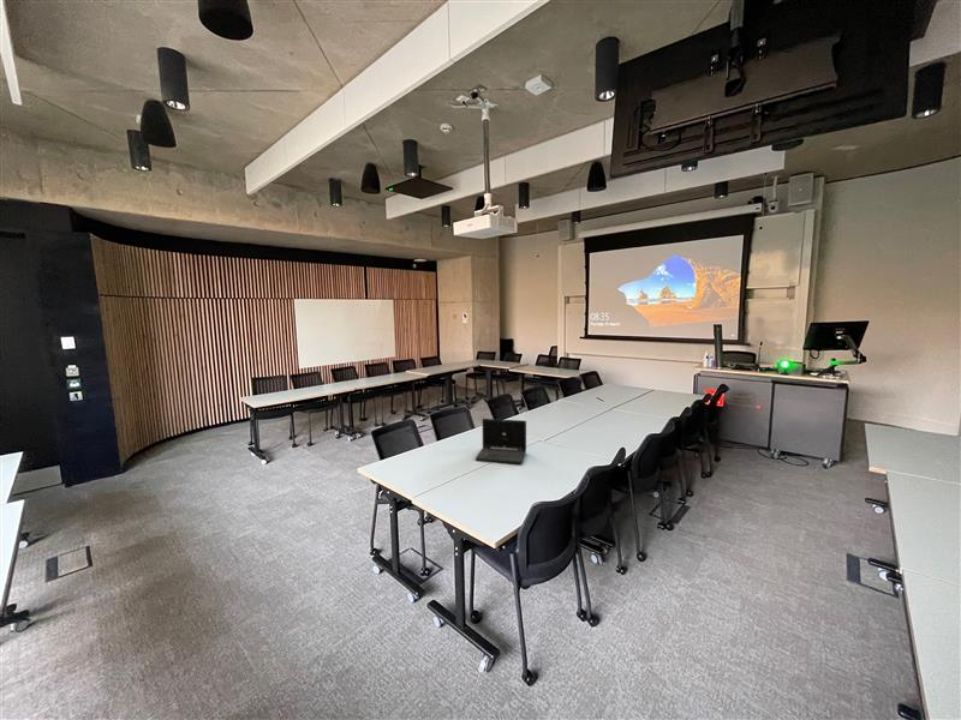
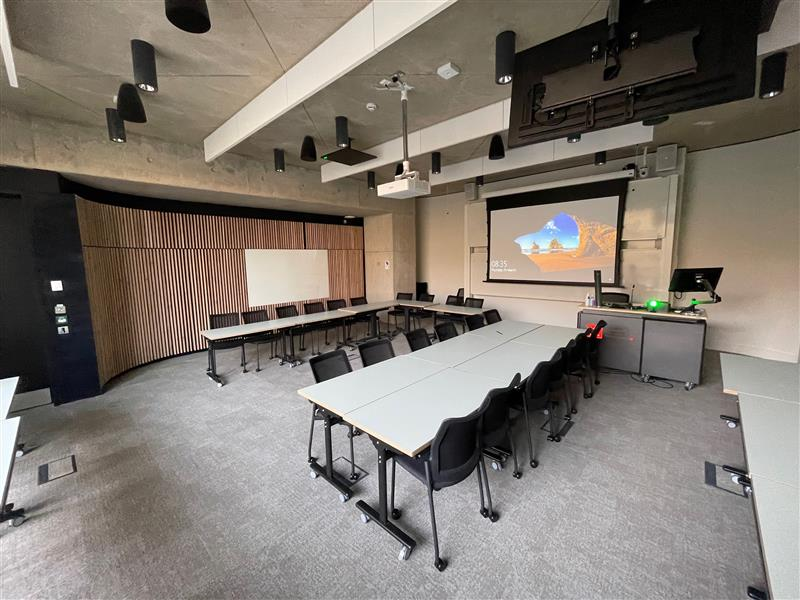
- laptop (501, 439)
